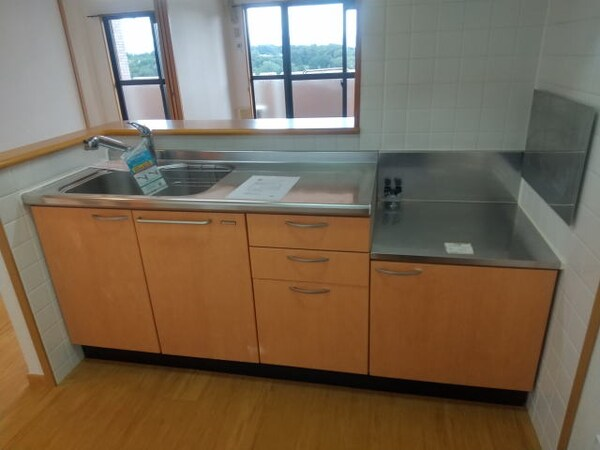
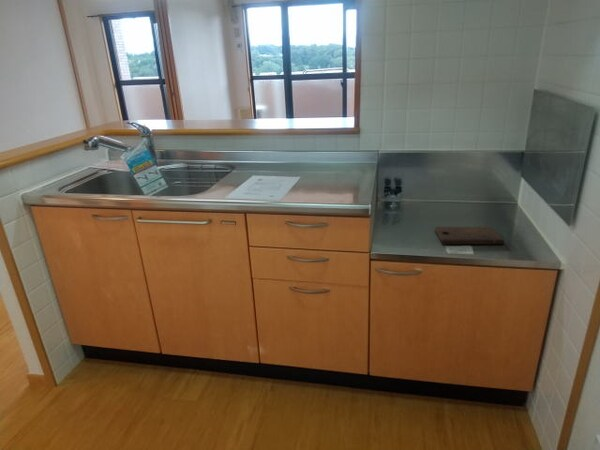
+ cutting board (467, 235)
